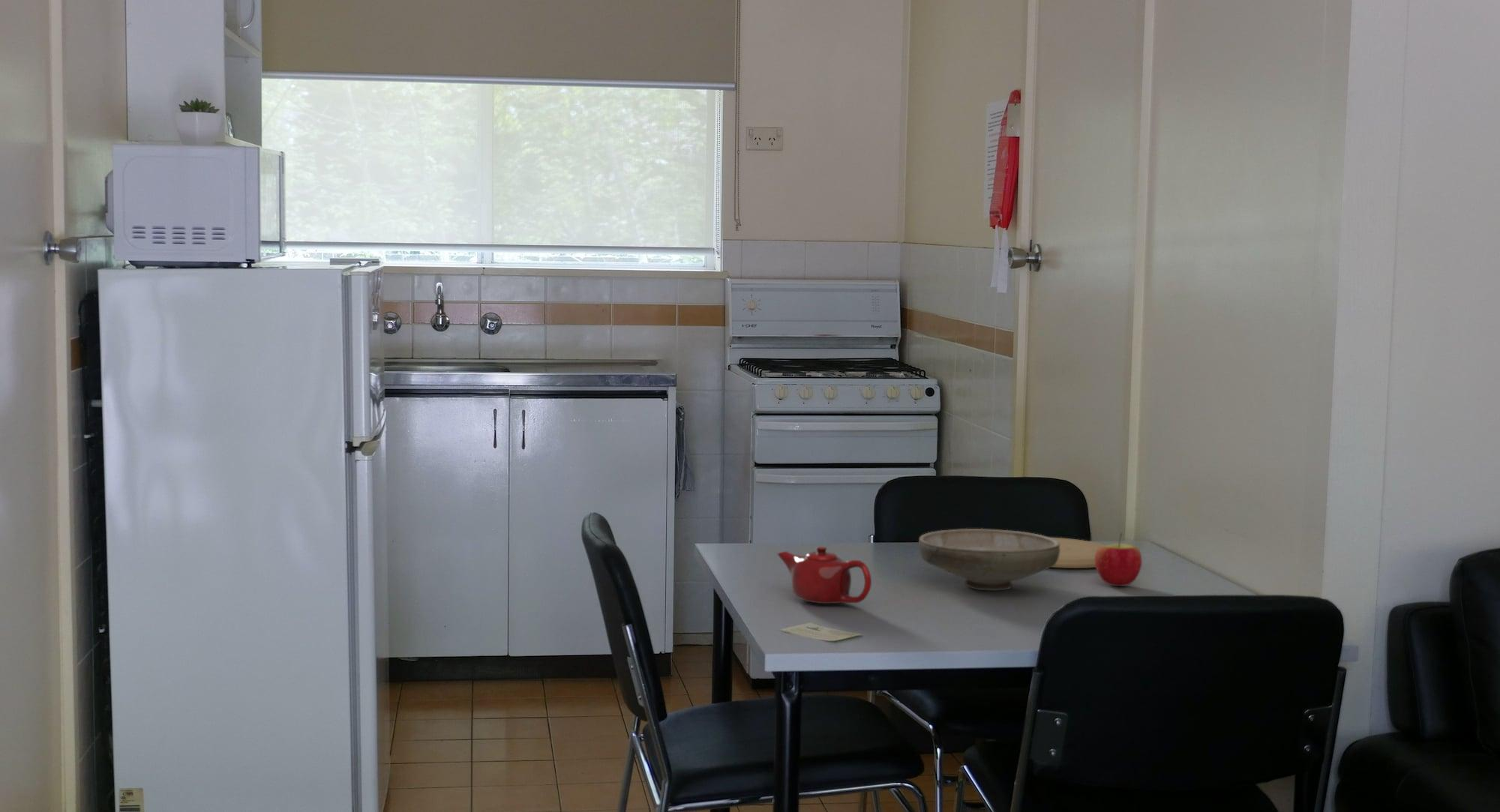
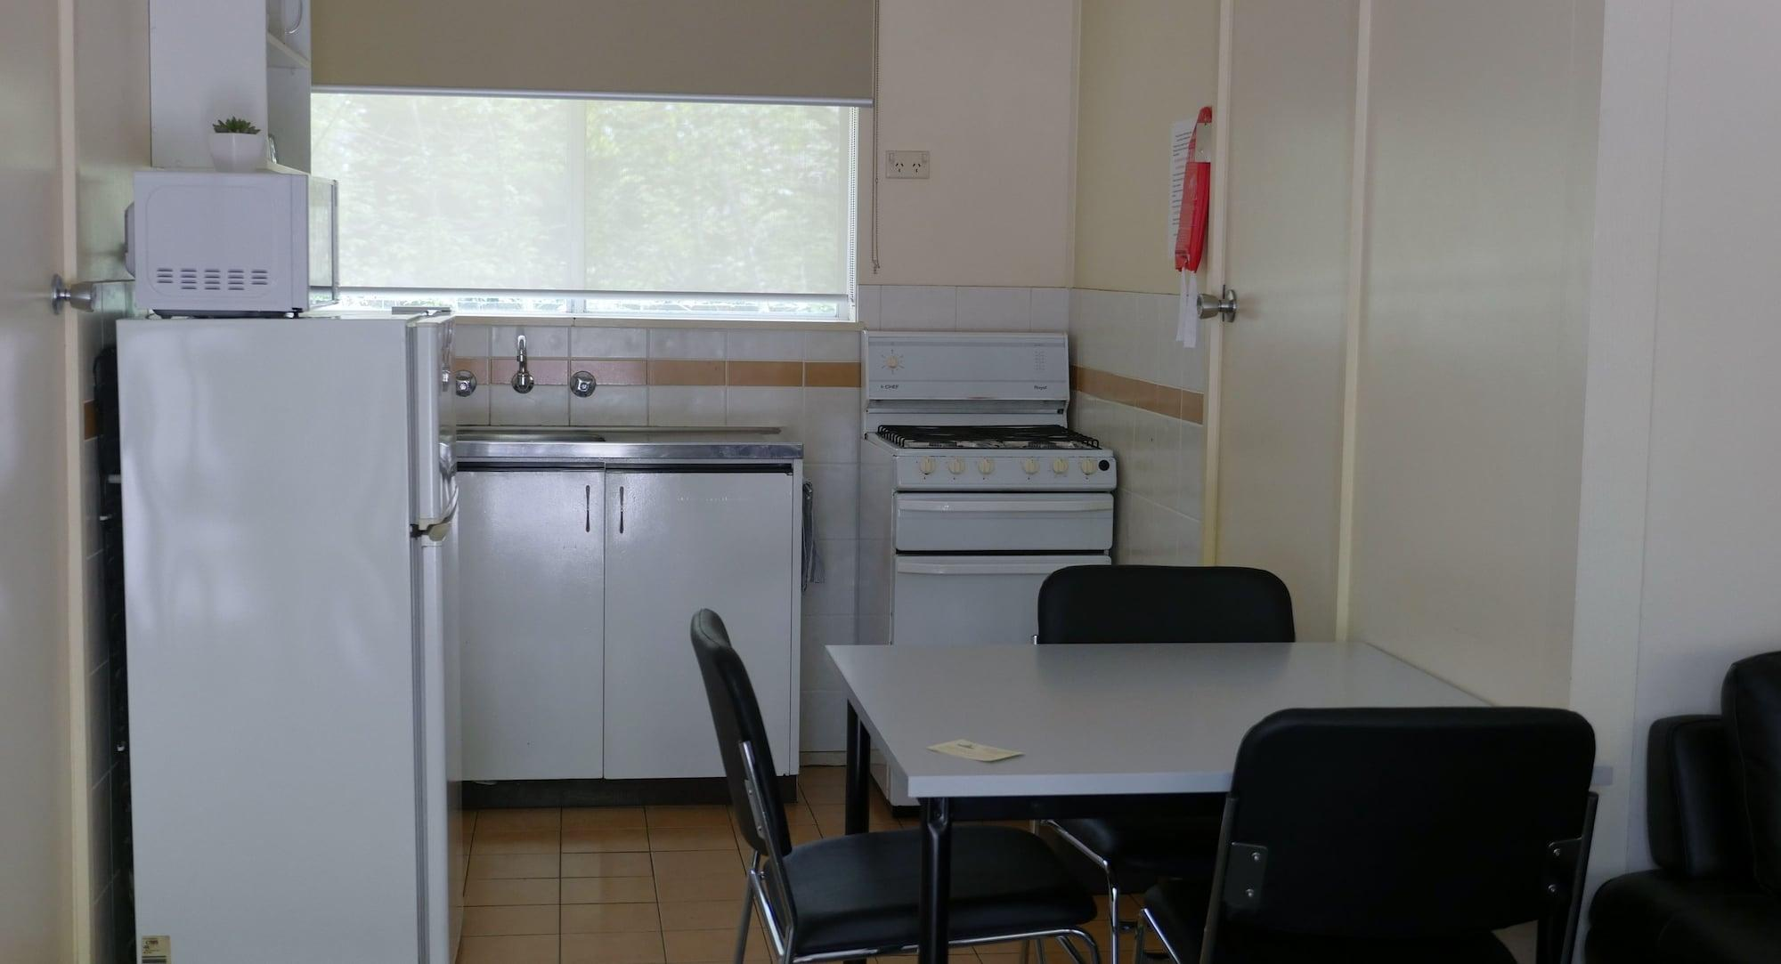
- teapot (823, 574)
- bowl (988, 562)
- apple (1118, 558)
- plate (1059, 553)
